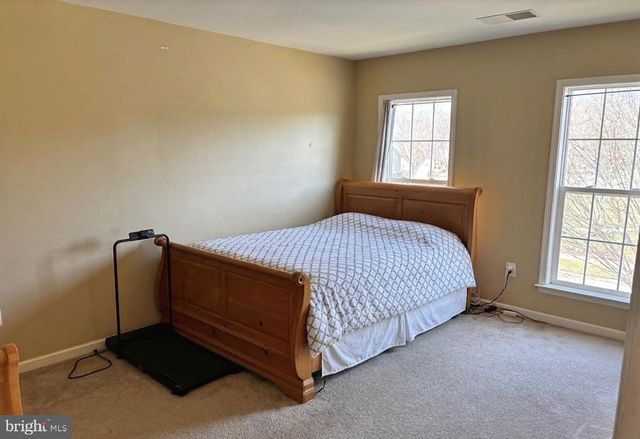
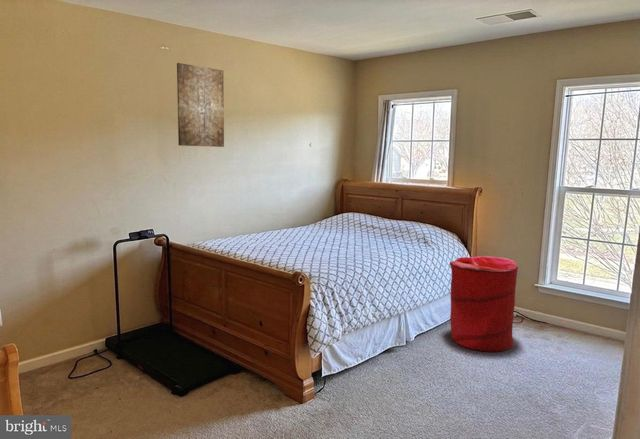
+ wall art (201, 107)
+ laundry hamper (481, 299)
